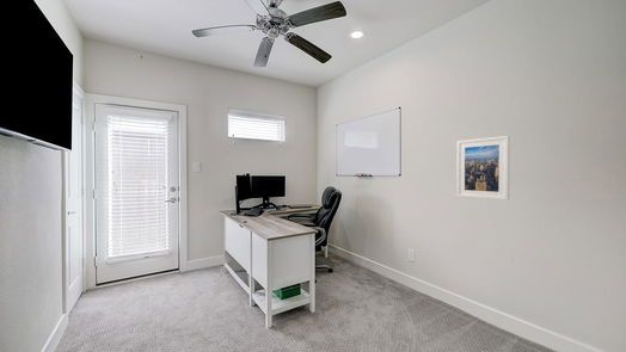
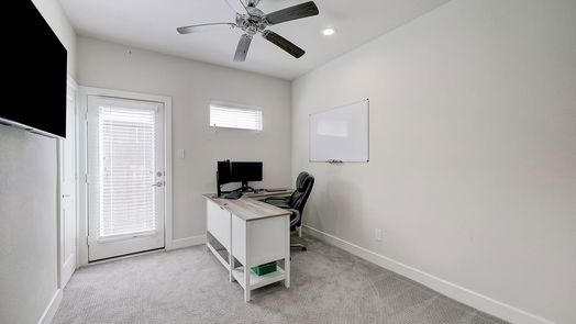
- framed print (480, 168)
